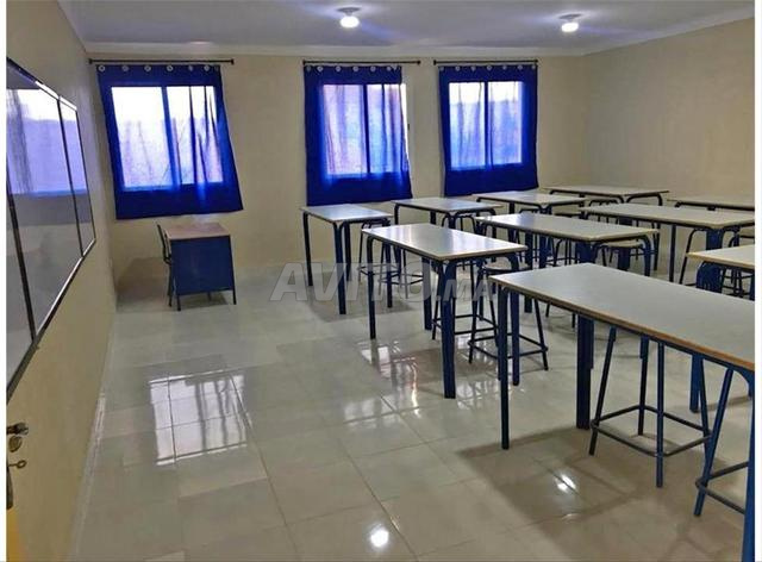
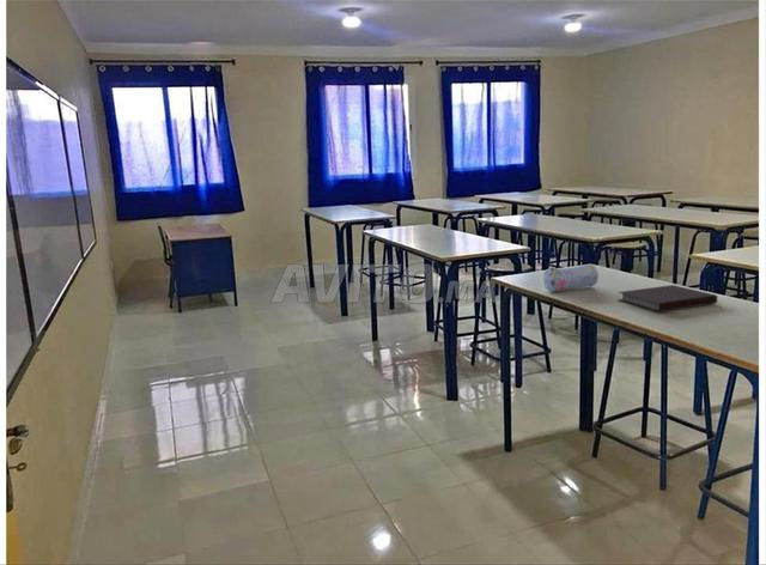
+ pencil case (570, 277)
+ notebook (665, 297)
